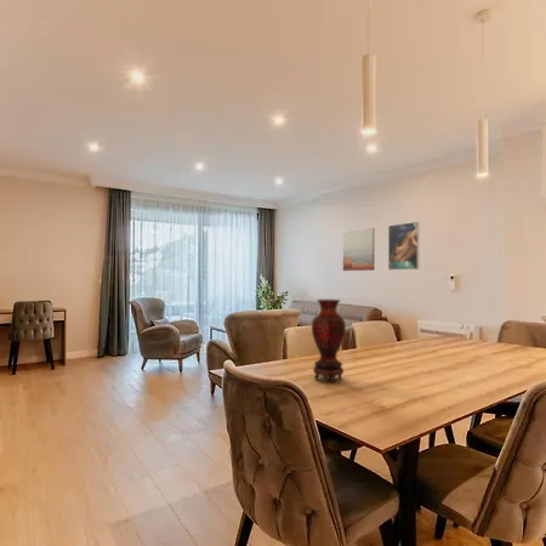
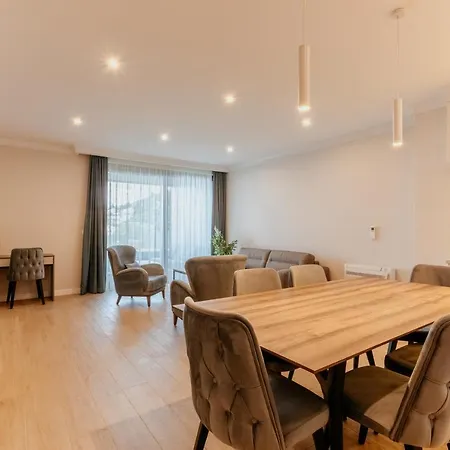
- wall art (358, 250)
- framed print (403, 246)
- vase (328, 339)
